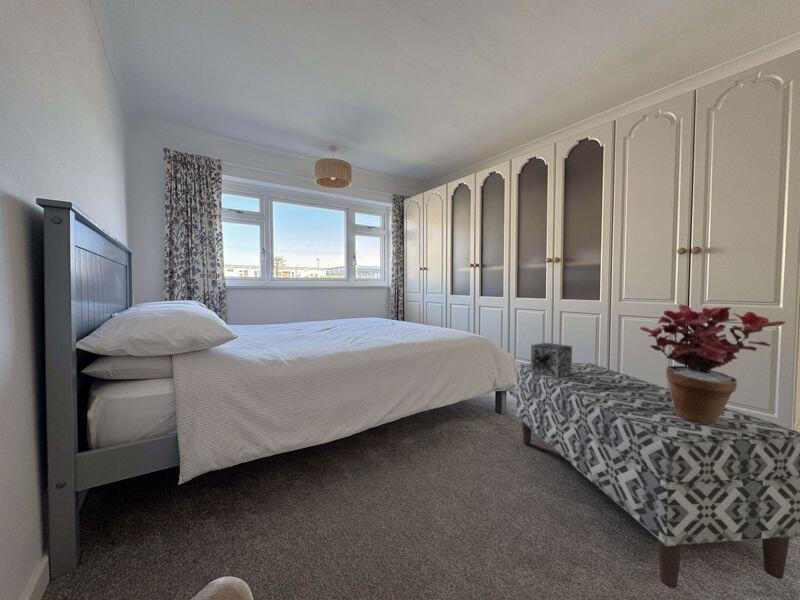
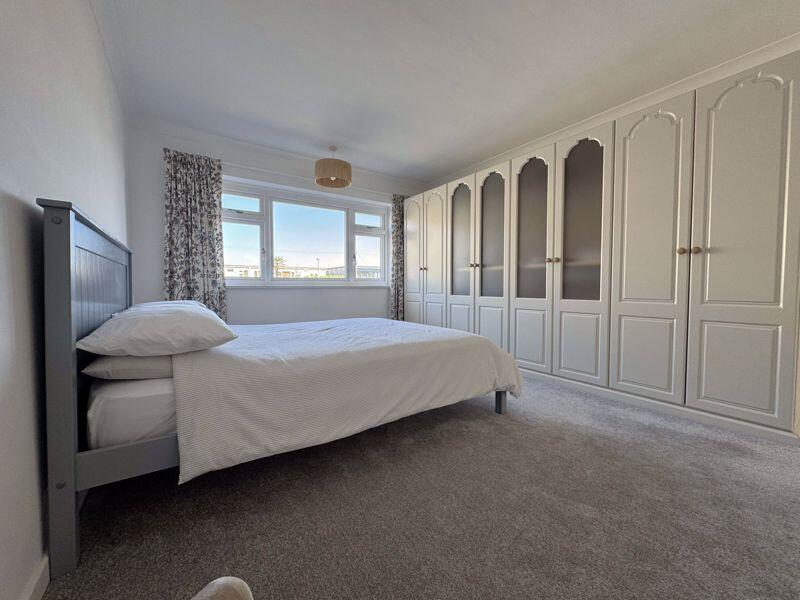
- potted plant (691, 360)
- bench (614, 438)
- decorative box (551, 359)
